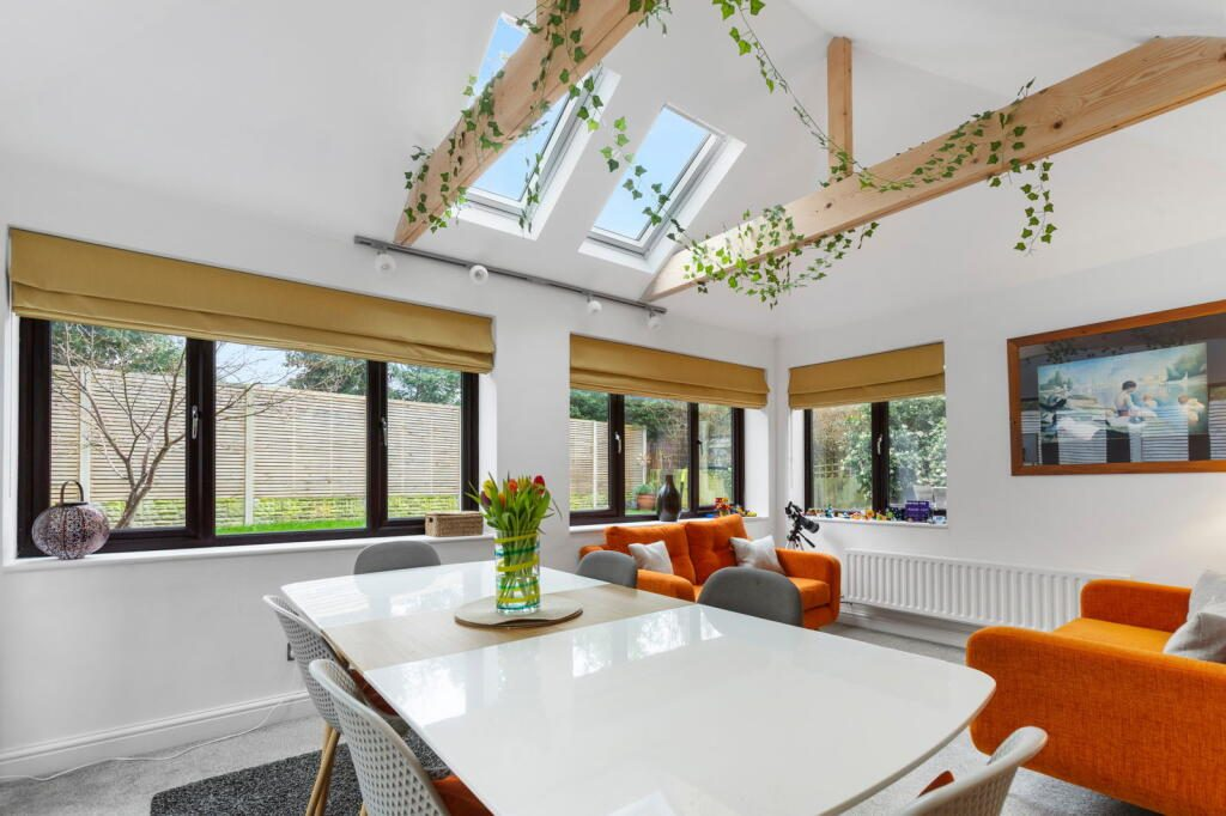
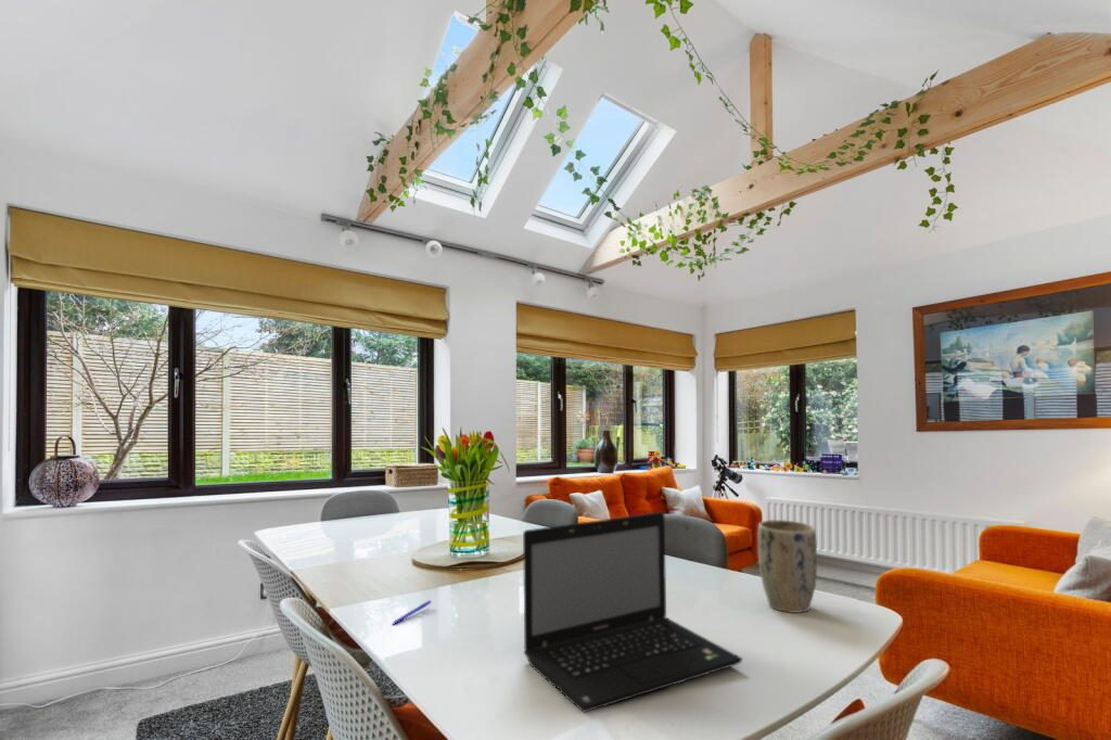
+ pen (411, 612)
+ laptop (629, 598)
+ plant pot (787, 565)
